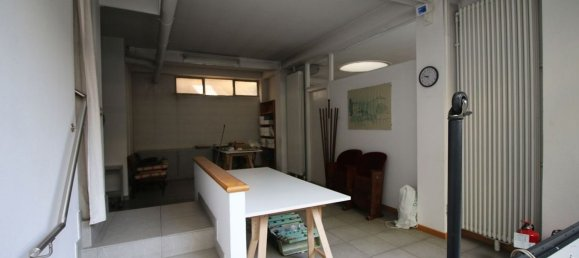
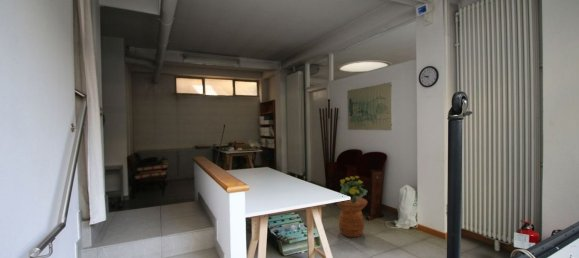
+ side table (351, 216)
+ flowering plant (351, 188)
